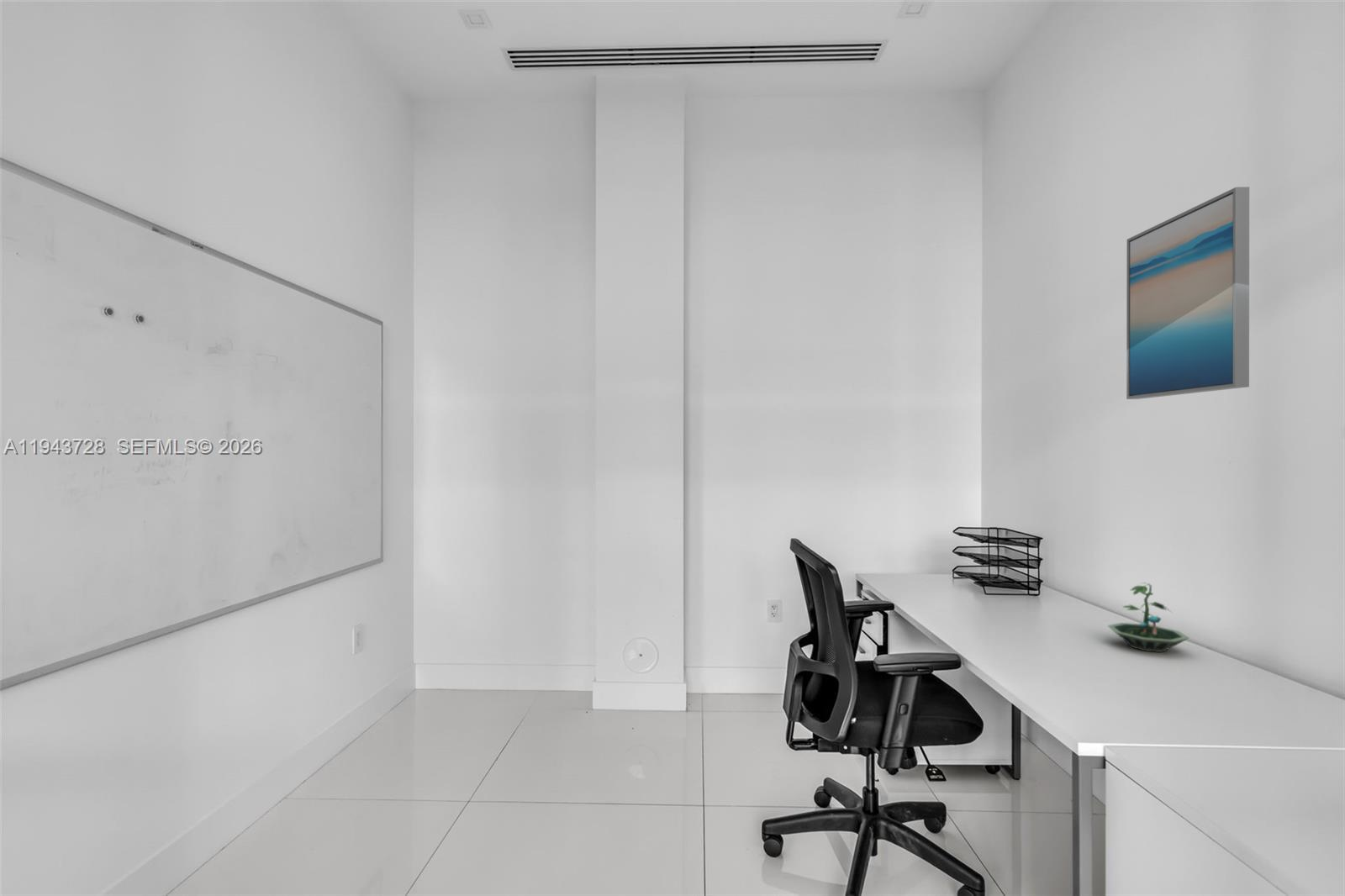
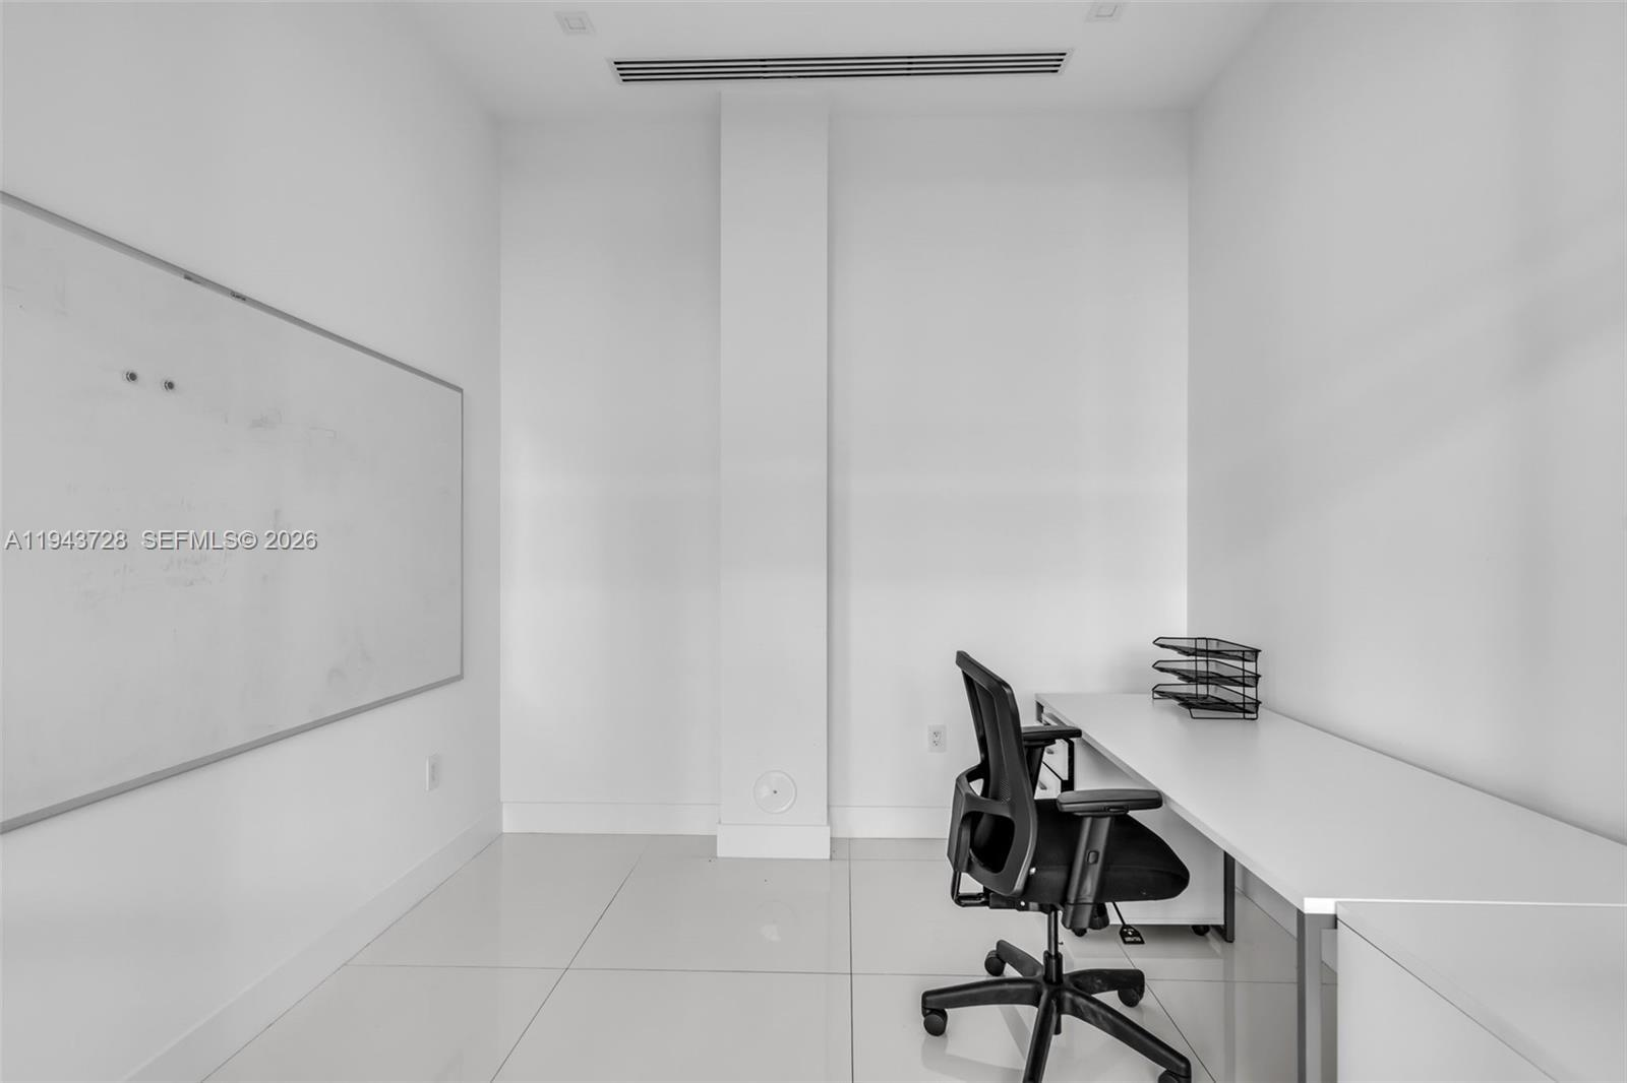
- terrarium (1147, 596)
- wall art (1181, 304)
